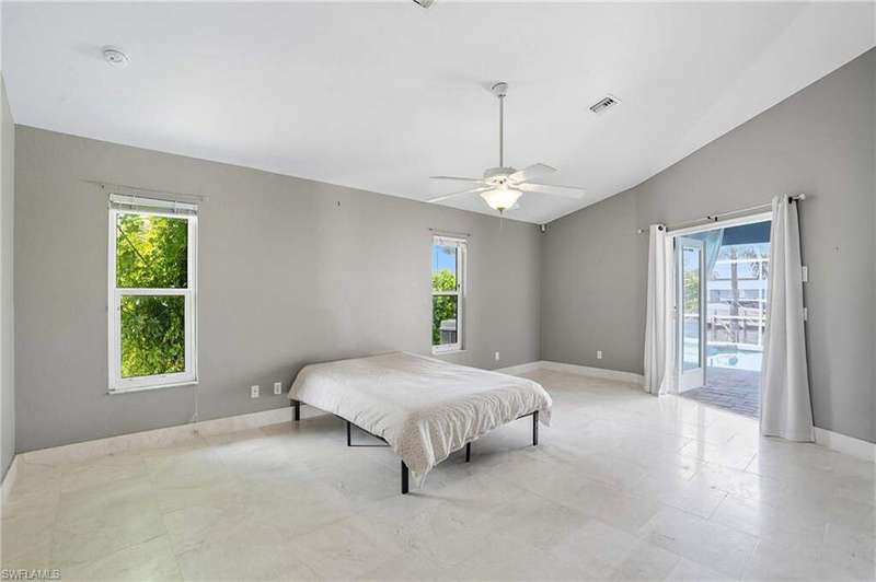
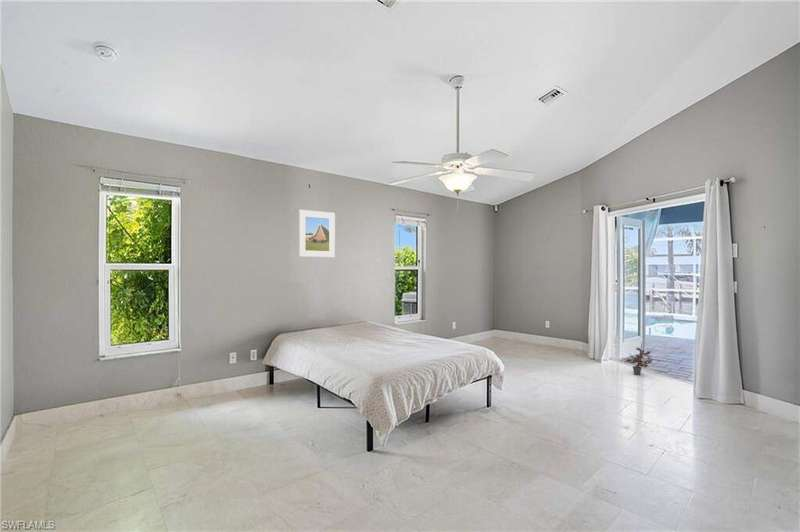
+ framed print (317, 234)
+ potted plant (638, 358)
